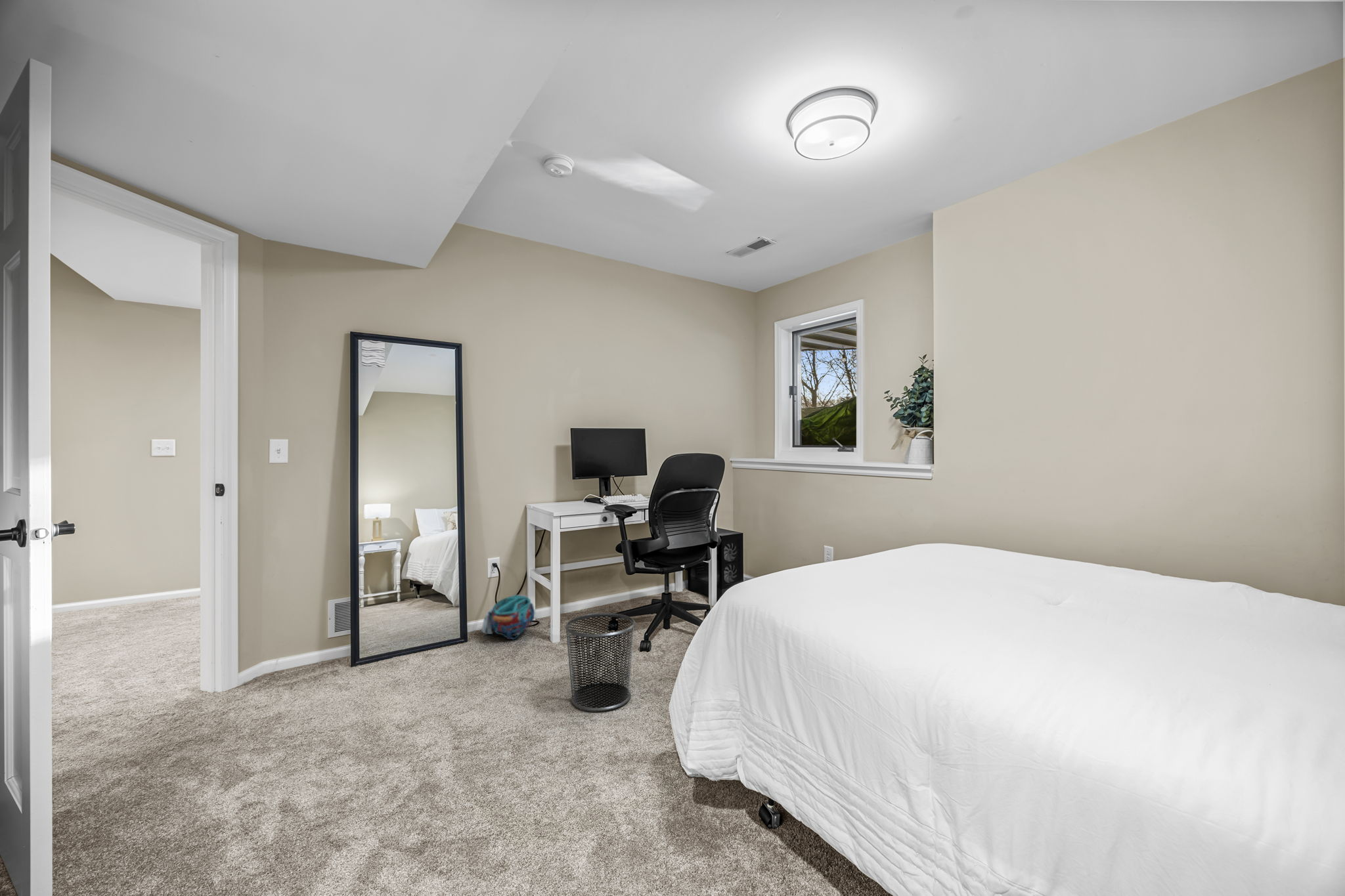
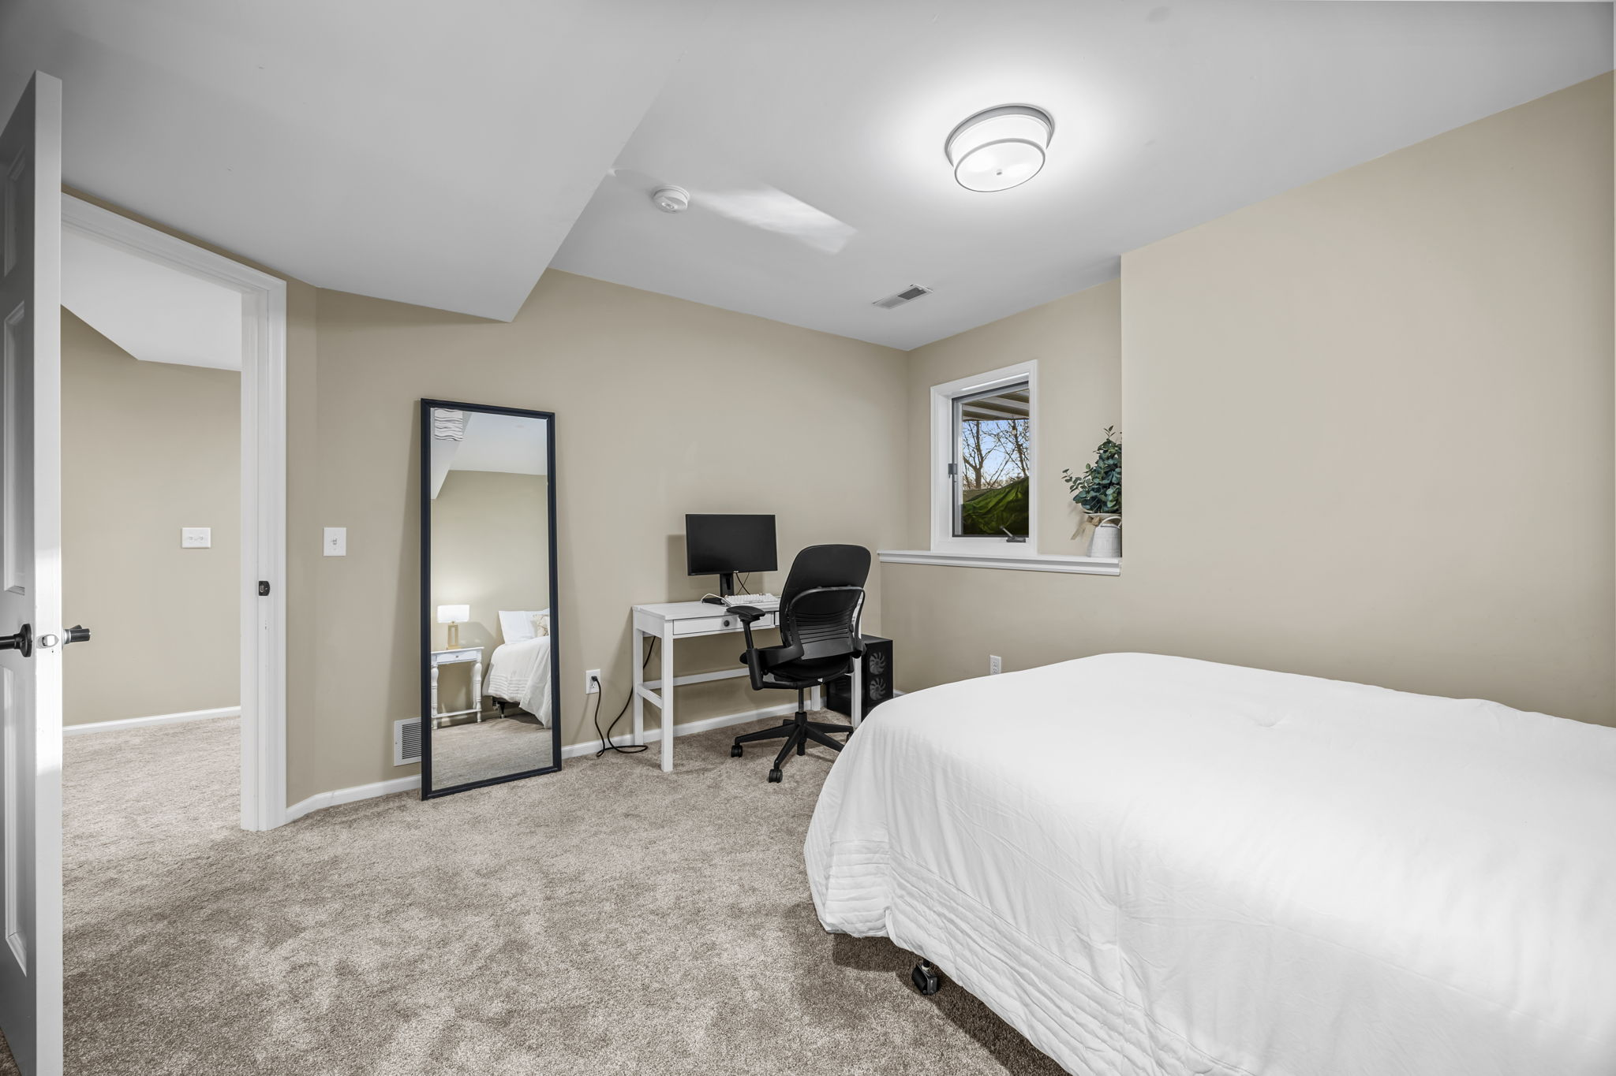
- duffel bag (510, 618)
- trash can (600, 660)
